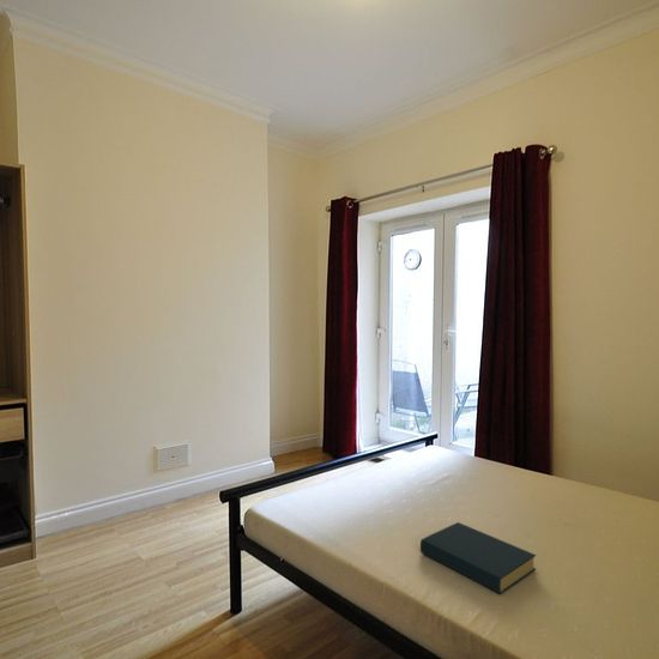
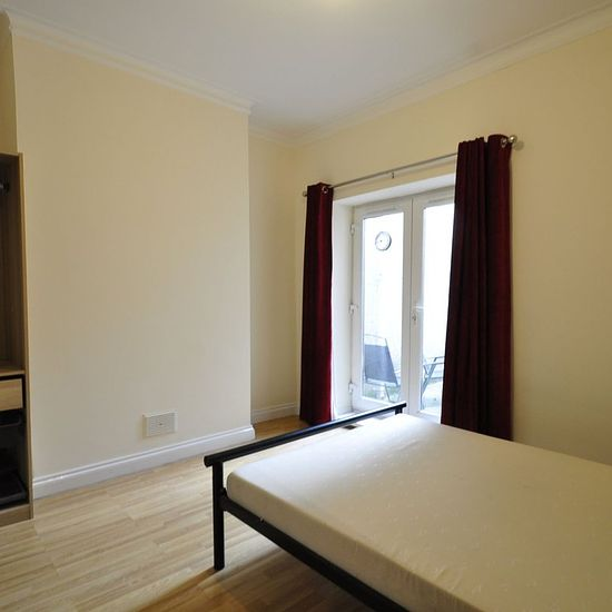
- hardback book (476, 554)
